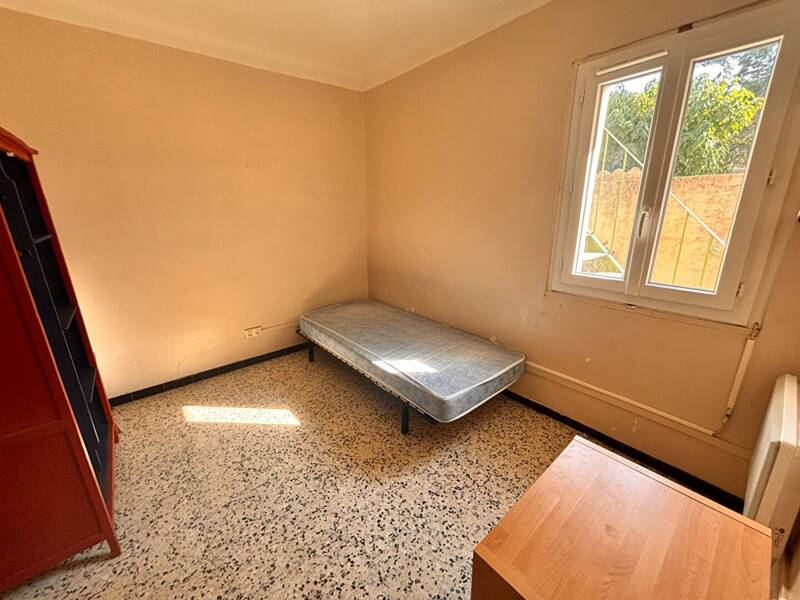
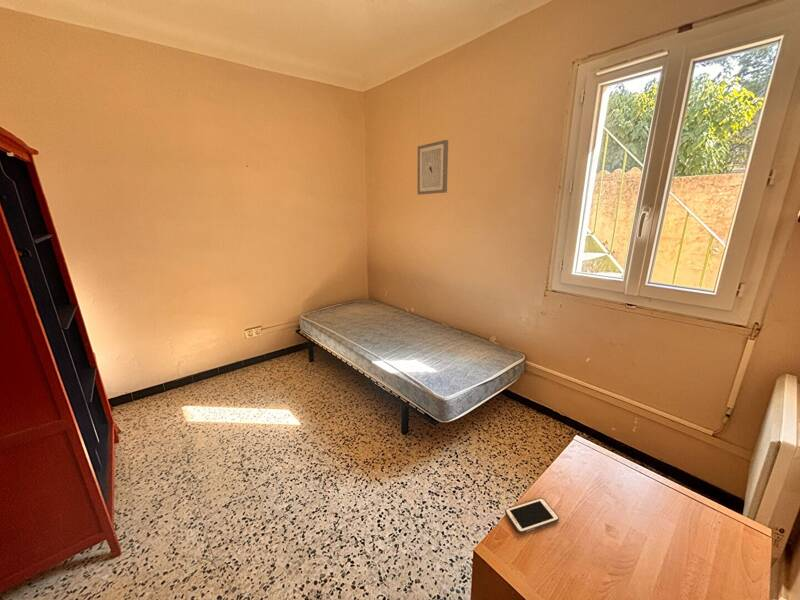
+ cell phone (531, 515)
+ wall art (432, 169)
